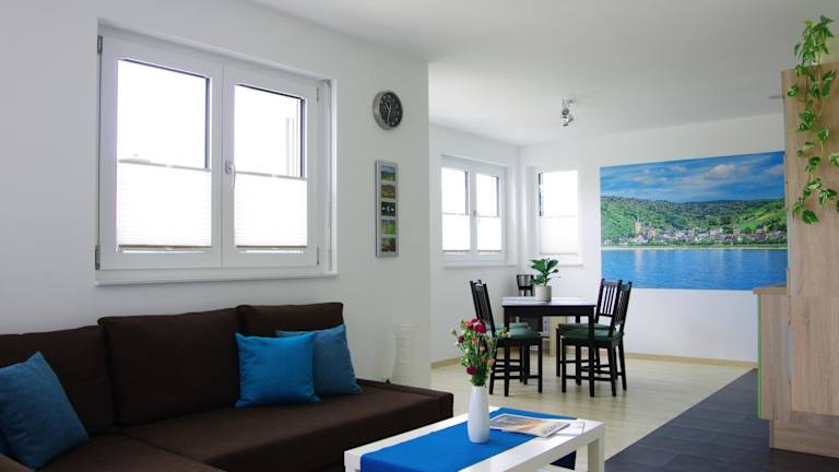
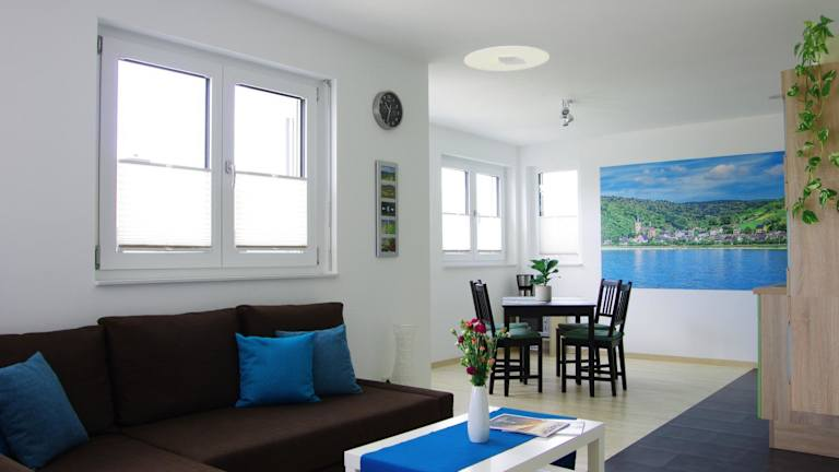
+ ceiling light (506, 55)
